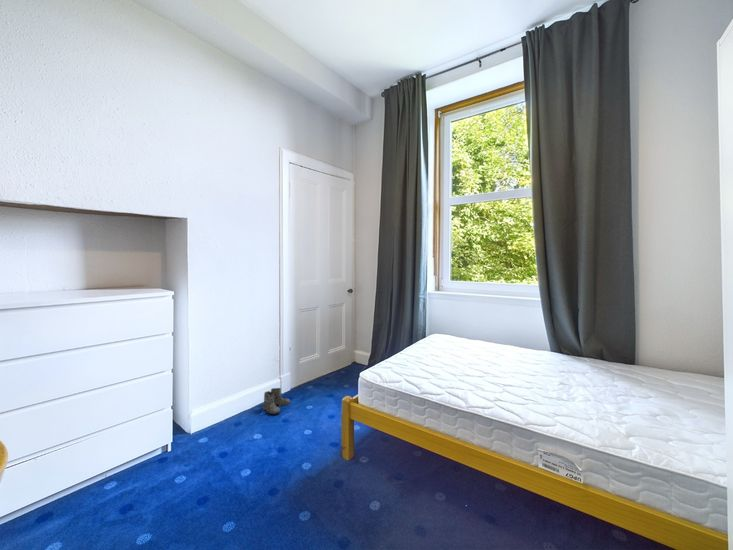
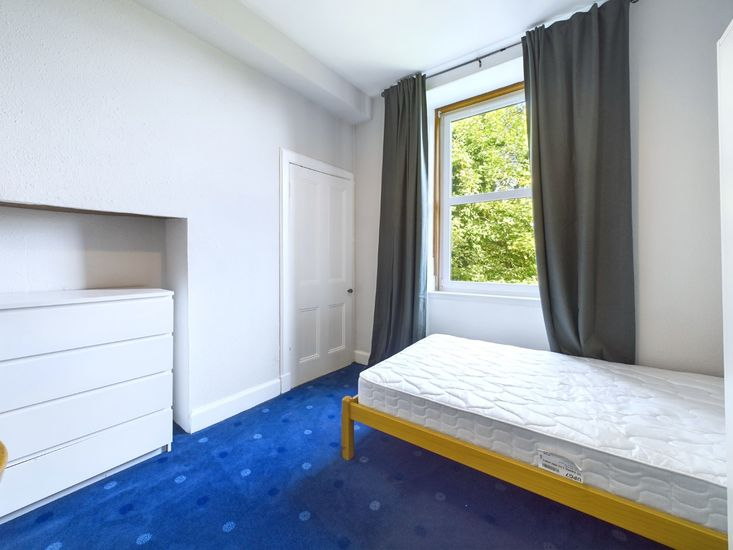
- boots (275, 399)
